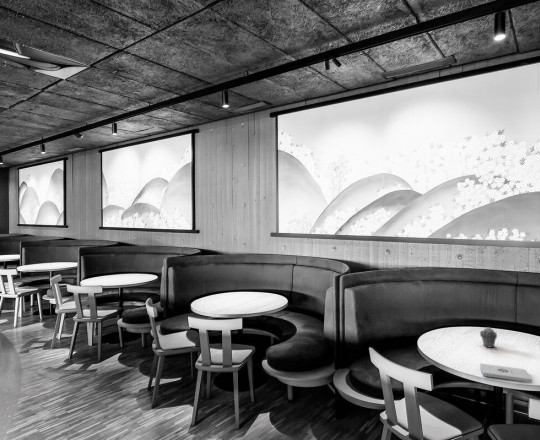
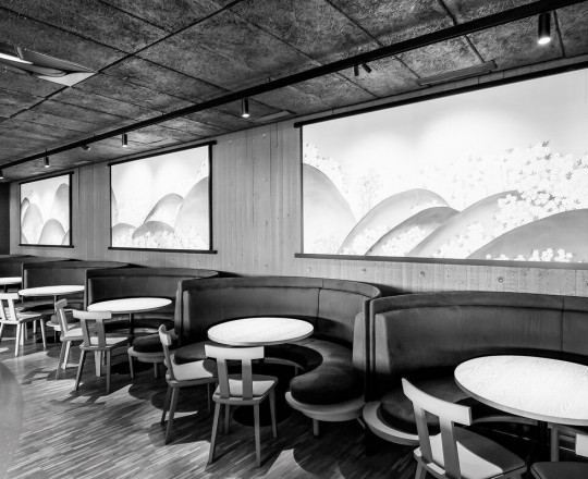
- notepad (504, 372)
- potted succulent (488, 336)
